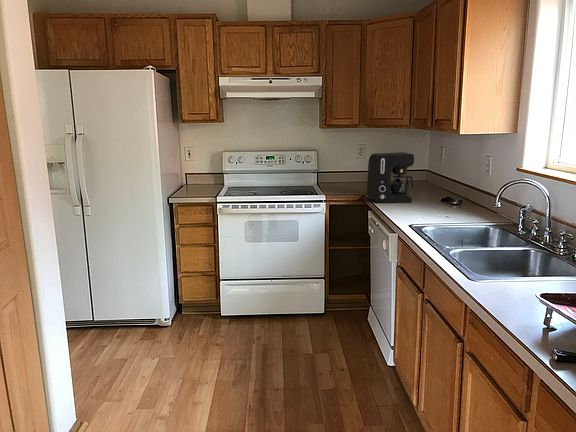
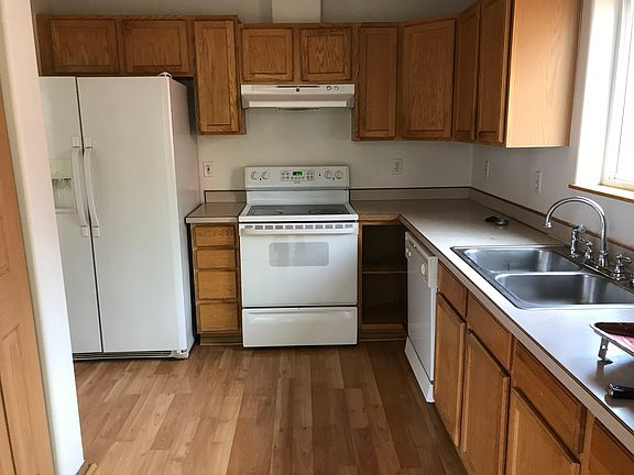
- coffee maker (393, 177)
